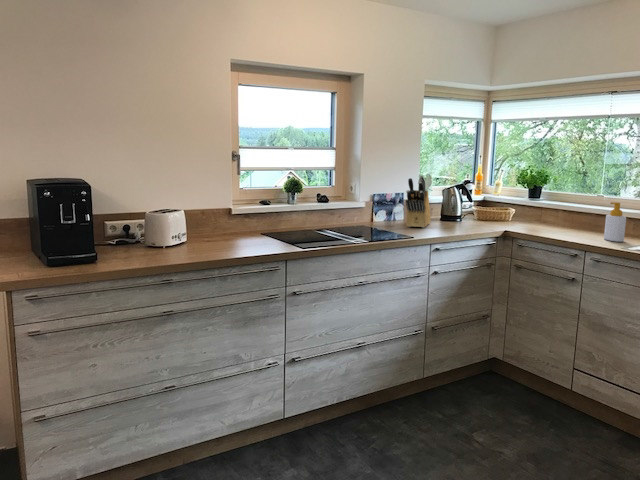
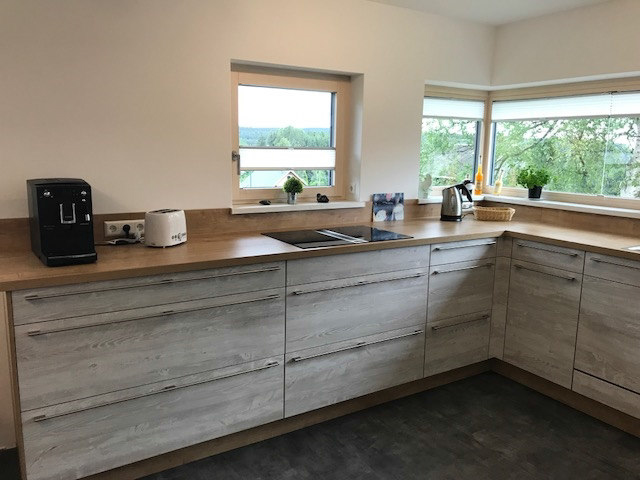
- soap bottle (615, 221)
- knife block (418, 200)
